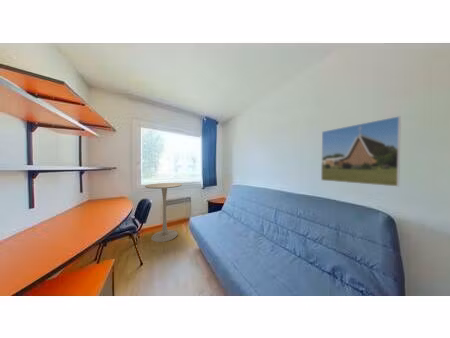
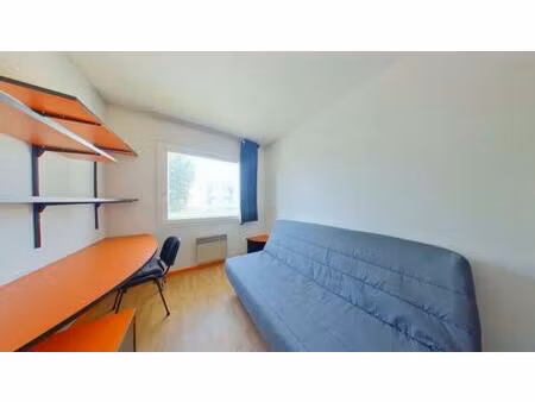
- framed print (353, 154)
- pedestal table (164, 210)
